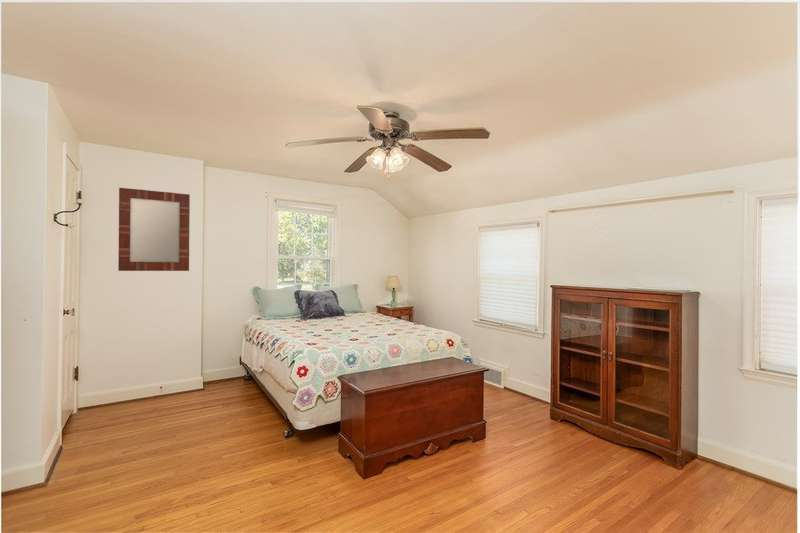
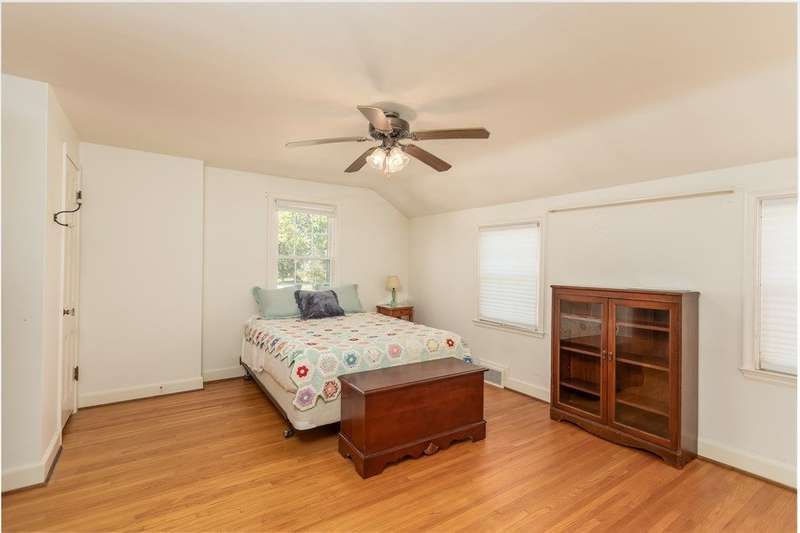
- home mirror (155, 231)
